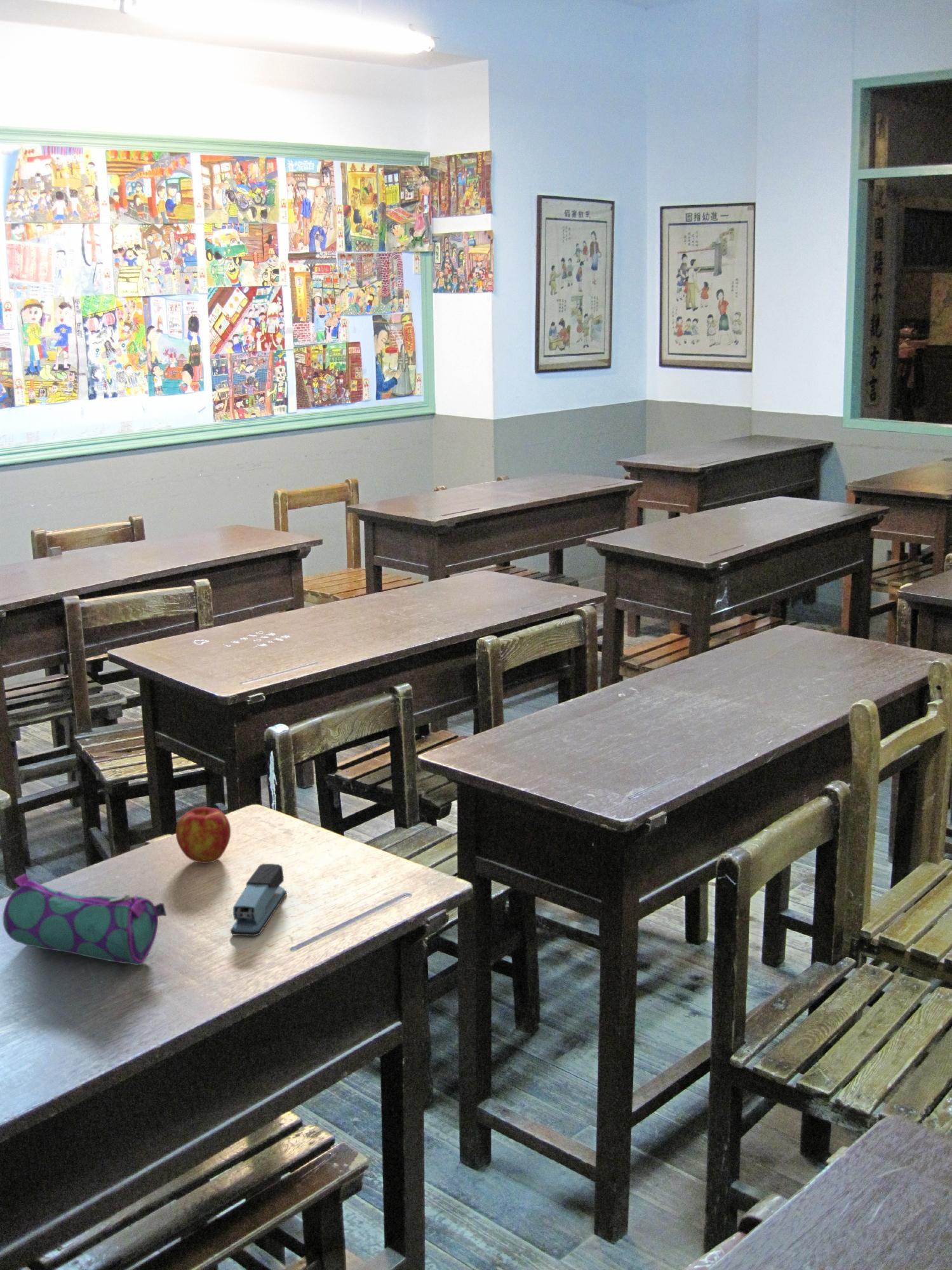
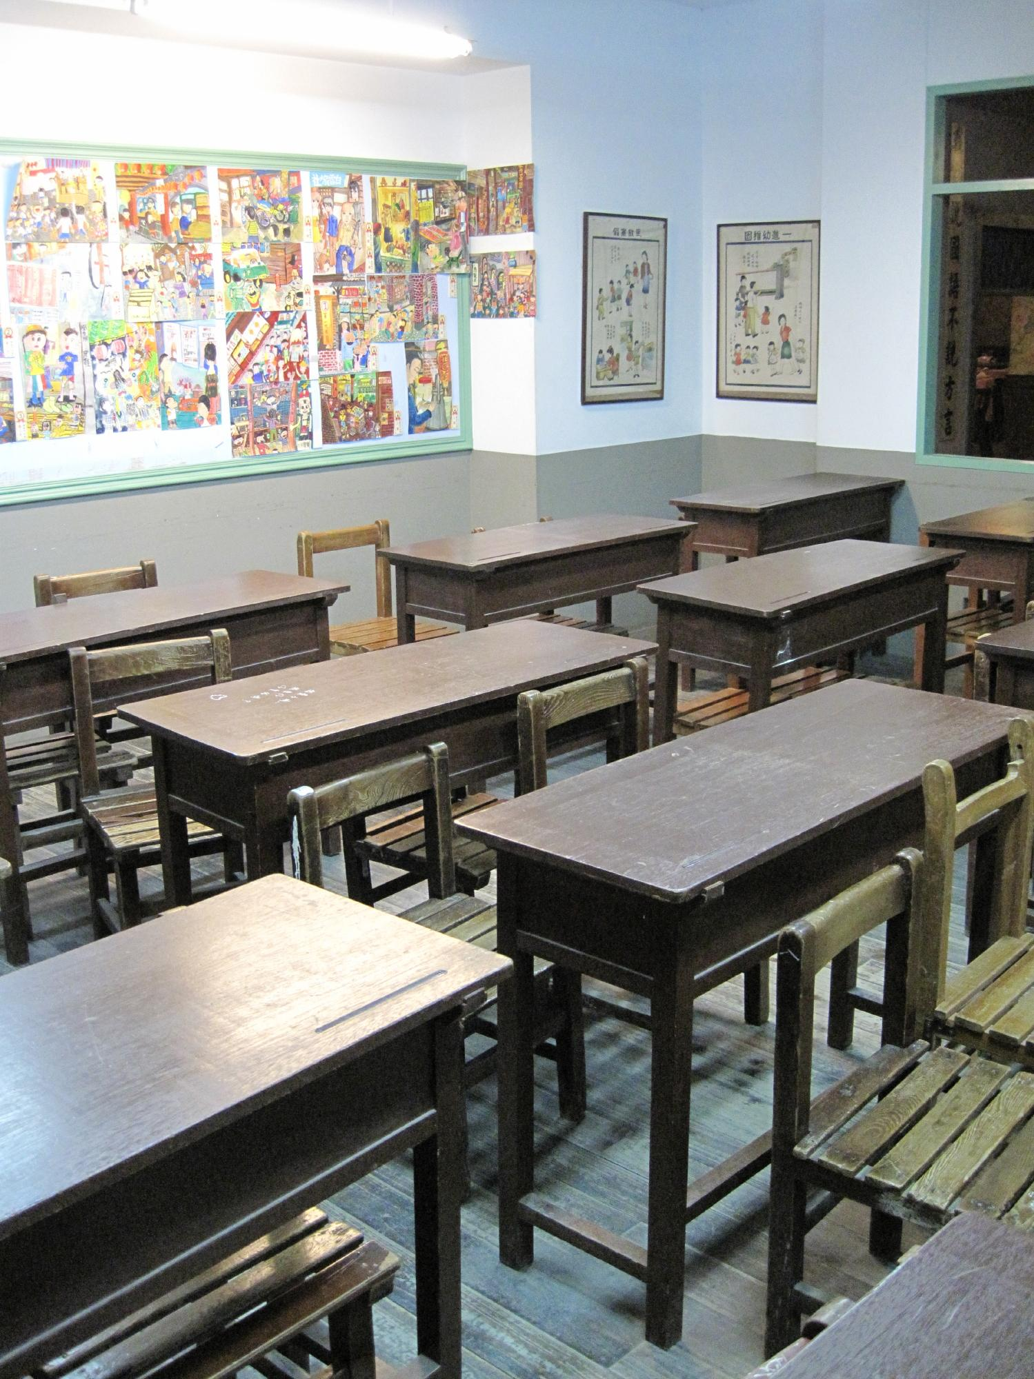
- pencil case (82, 919)
- apple (203, 836)
- stapler (258, 896)
